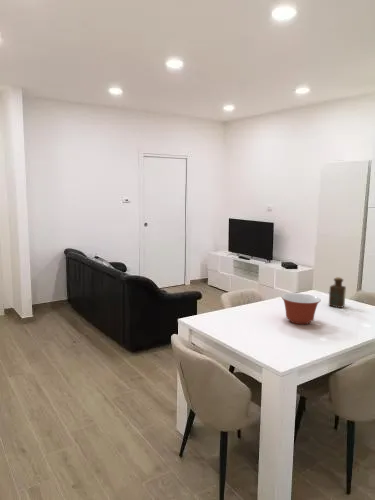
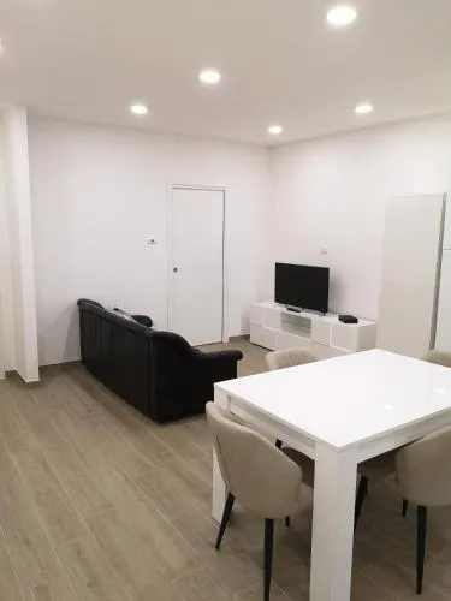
- bottle (337, 292)
- mixing bowl (300, 309)
